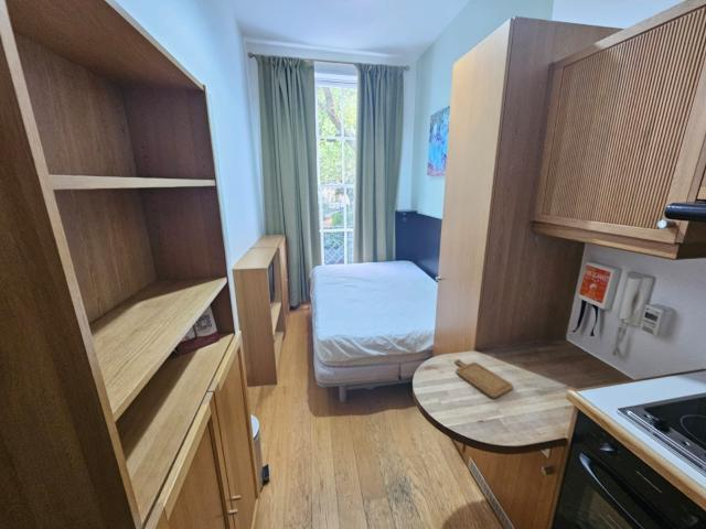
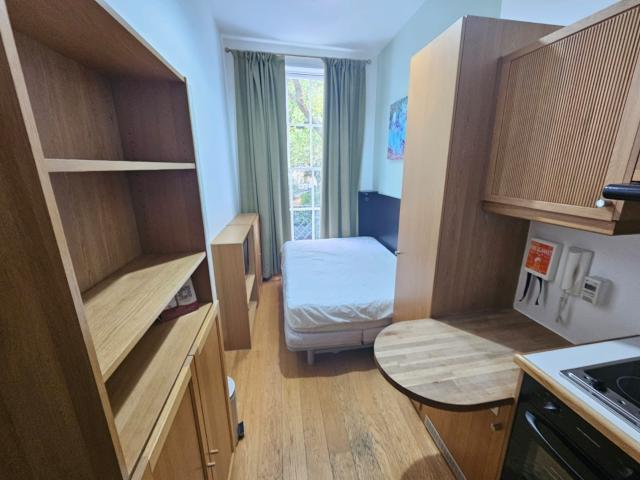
- chopping board (478, 375)
